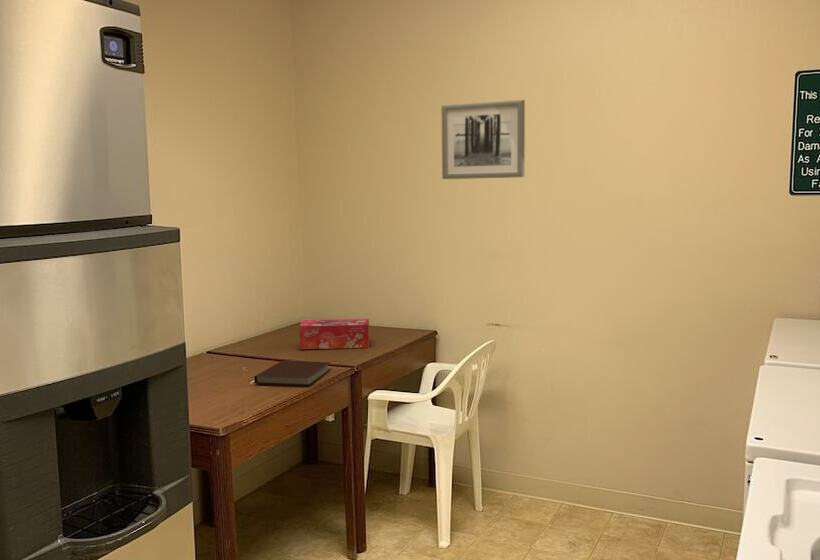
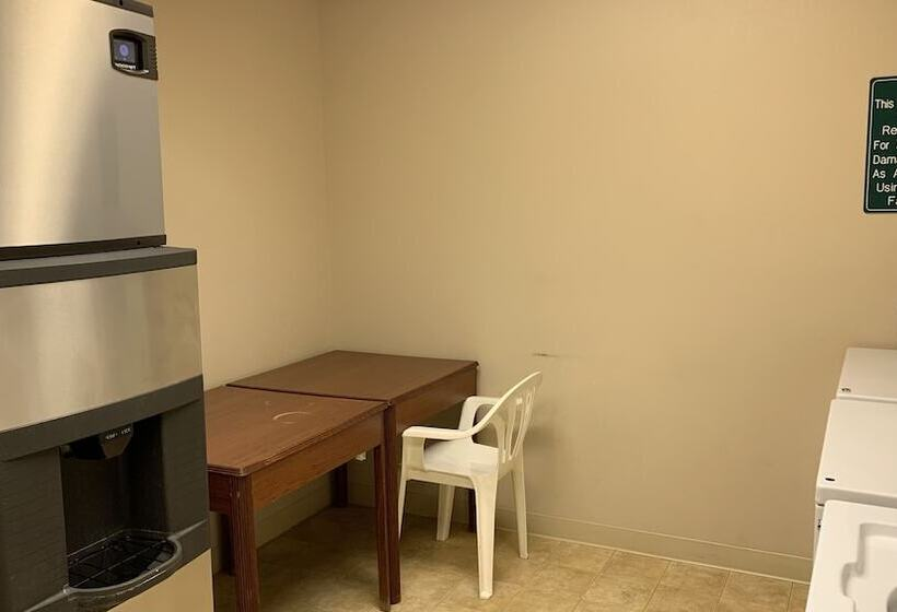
- wall art (482, 140)
- notebook (294, 372)
- tissue box (335, 333)
